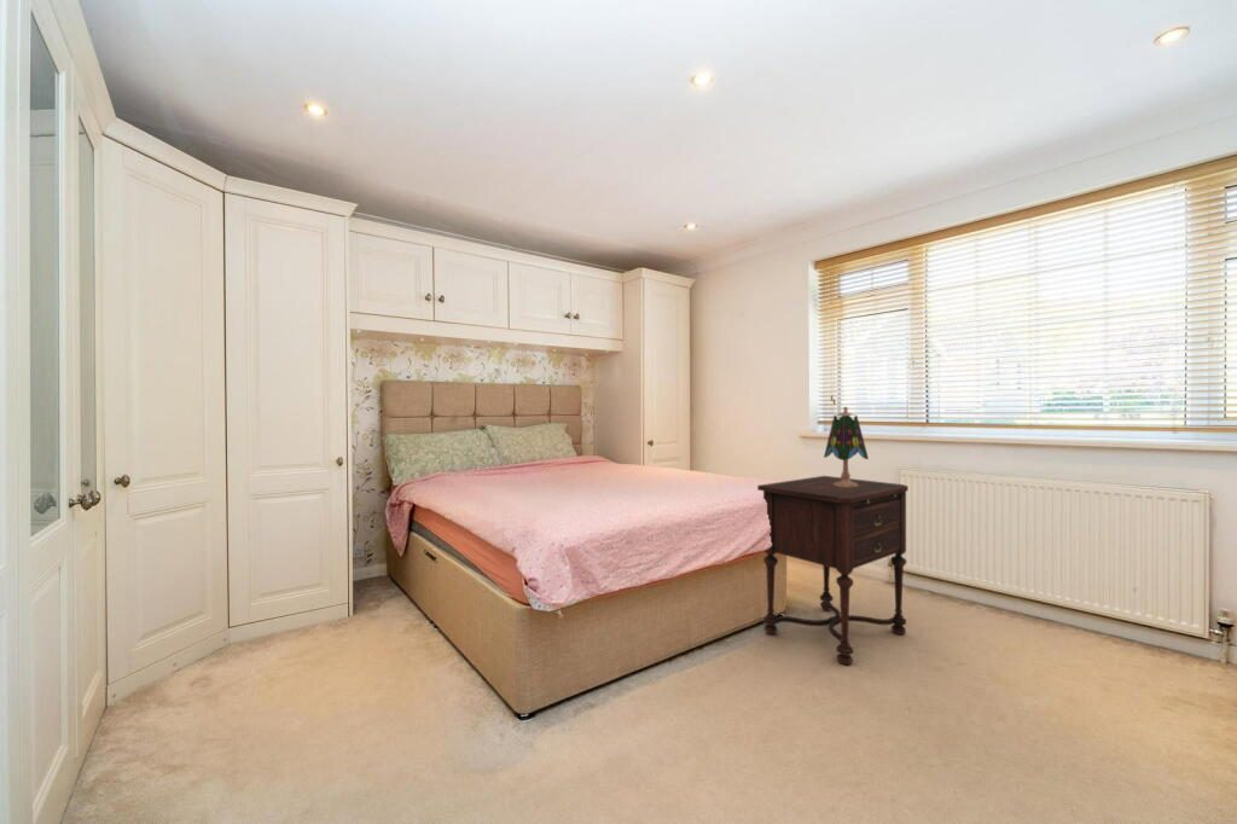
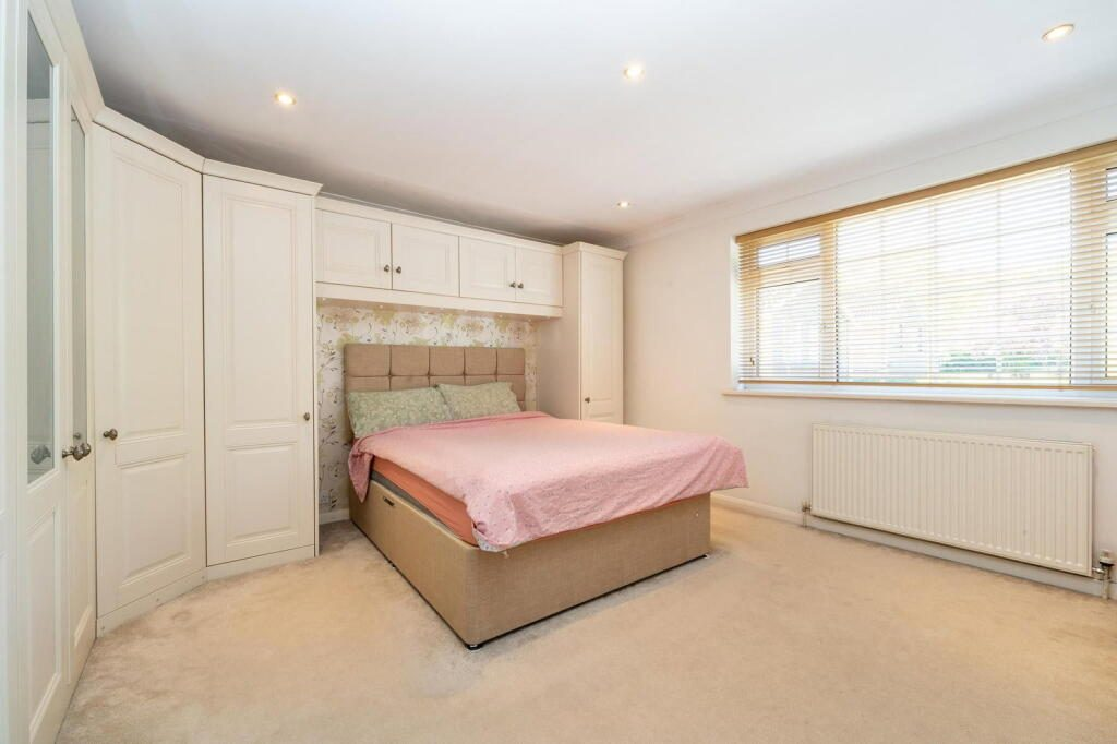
- side table (834, 558)
- table lamp (846, 445)
